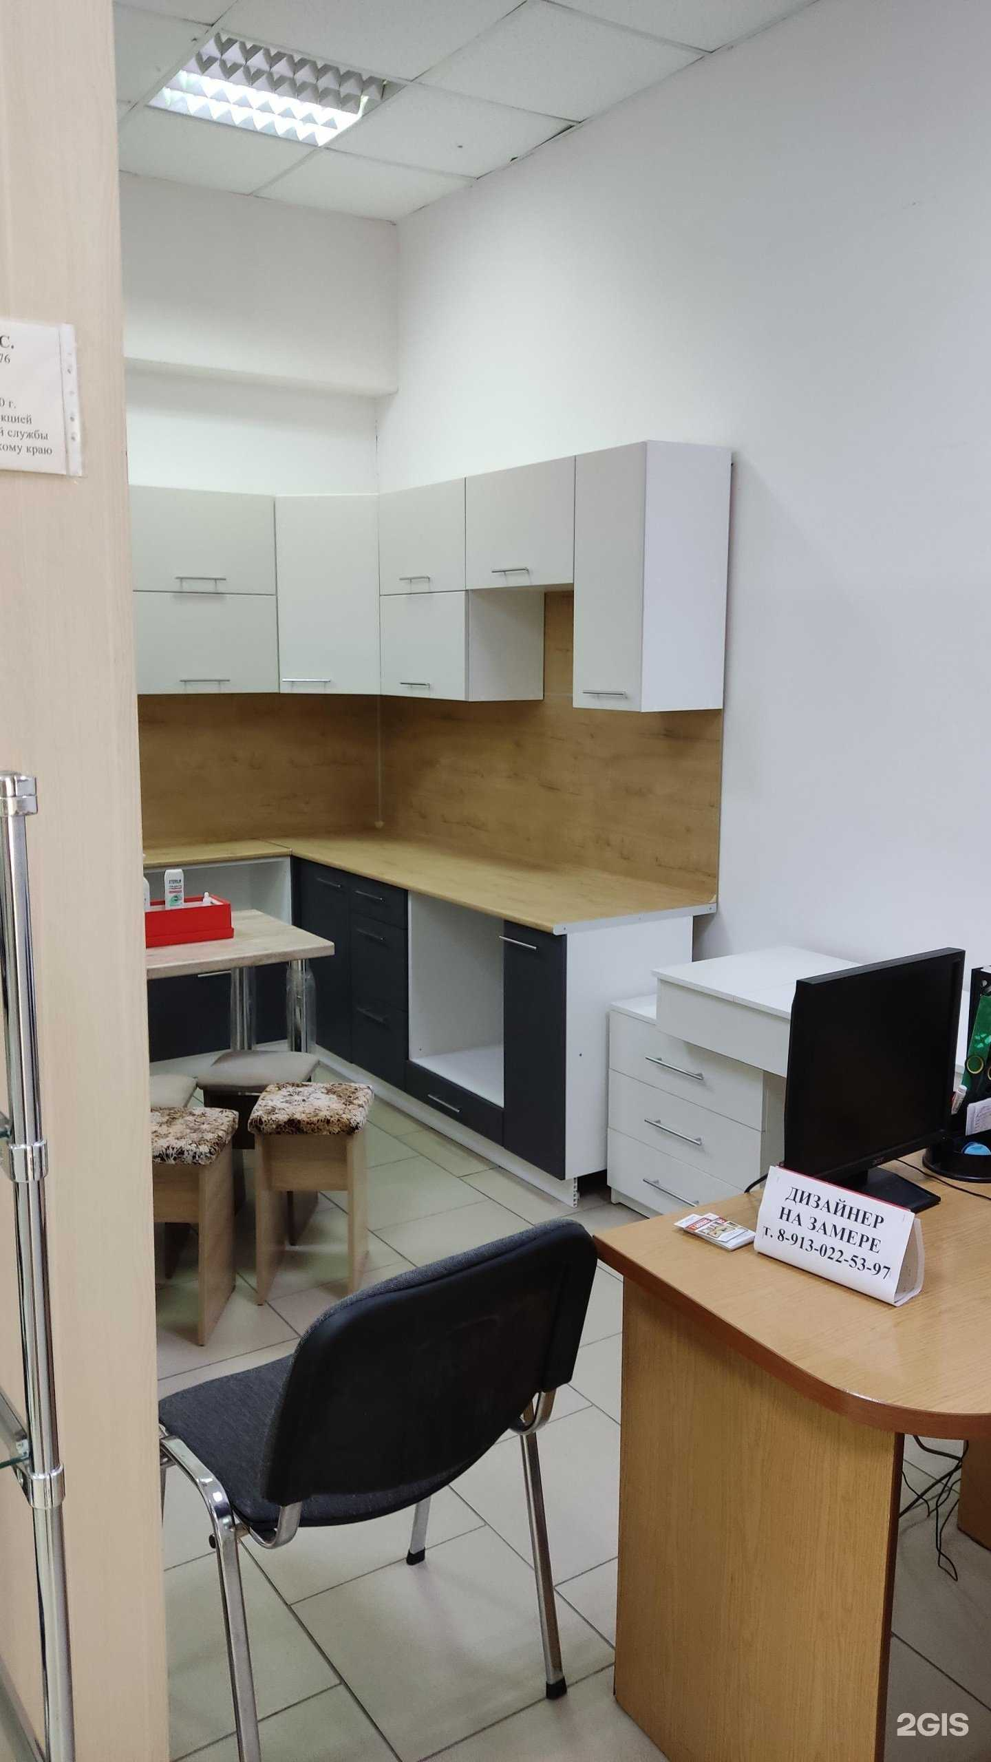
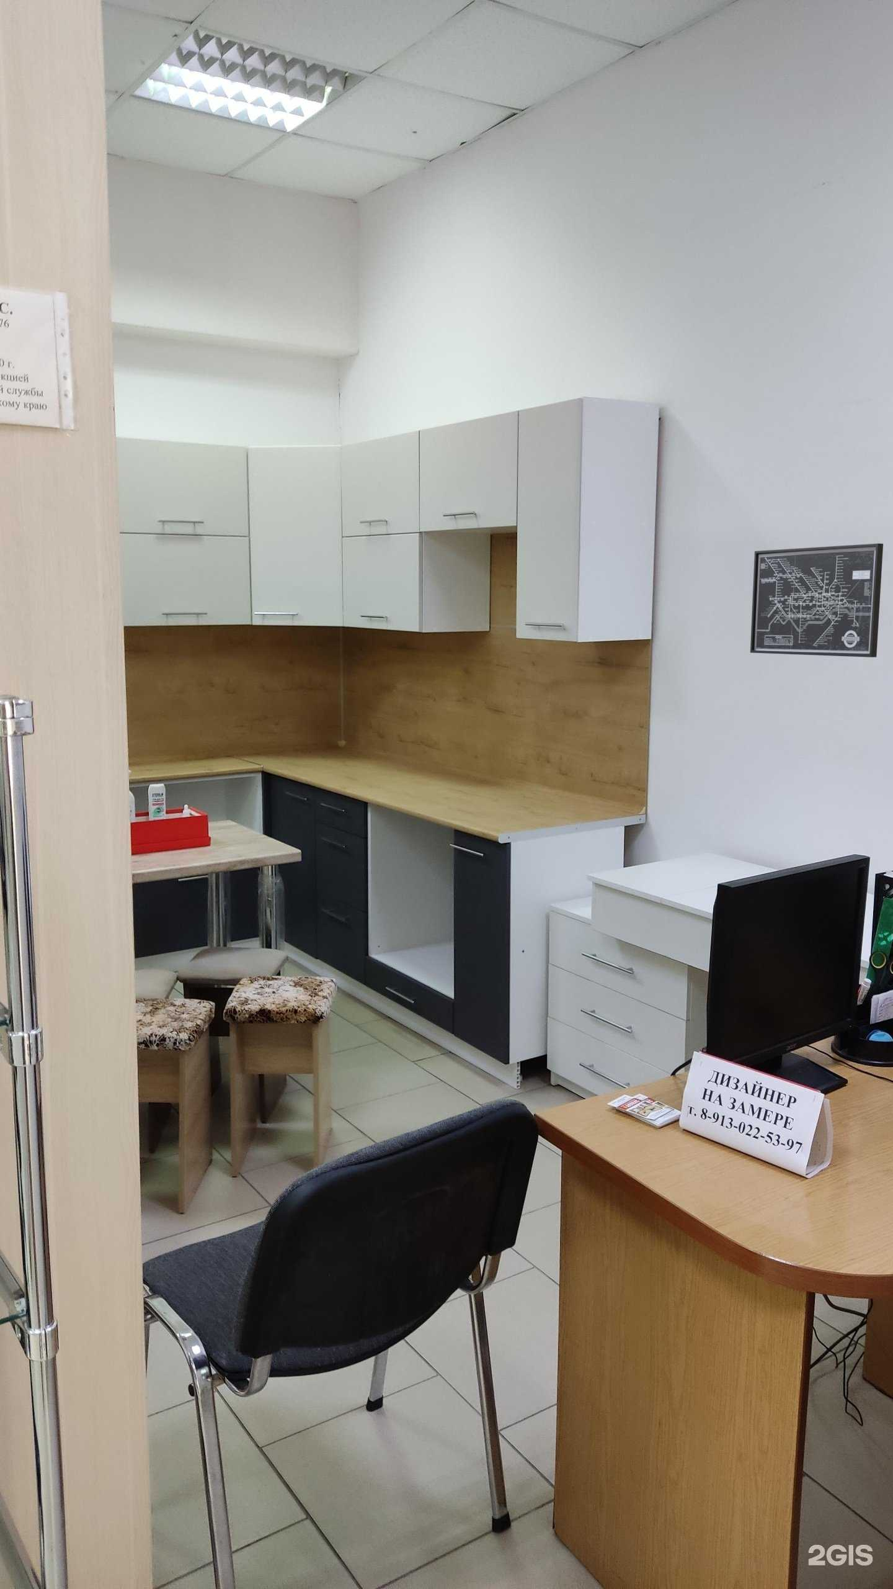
+ wall art (812, 601)
